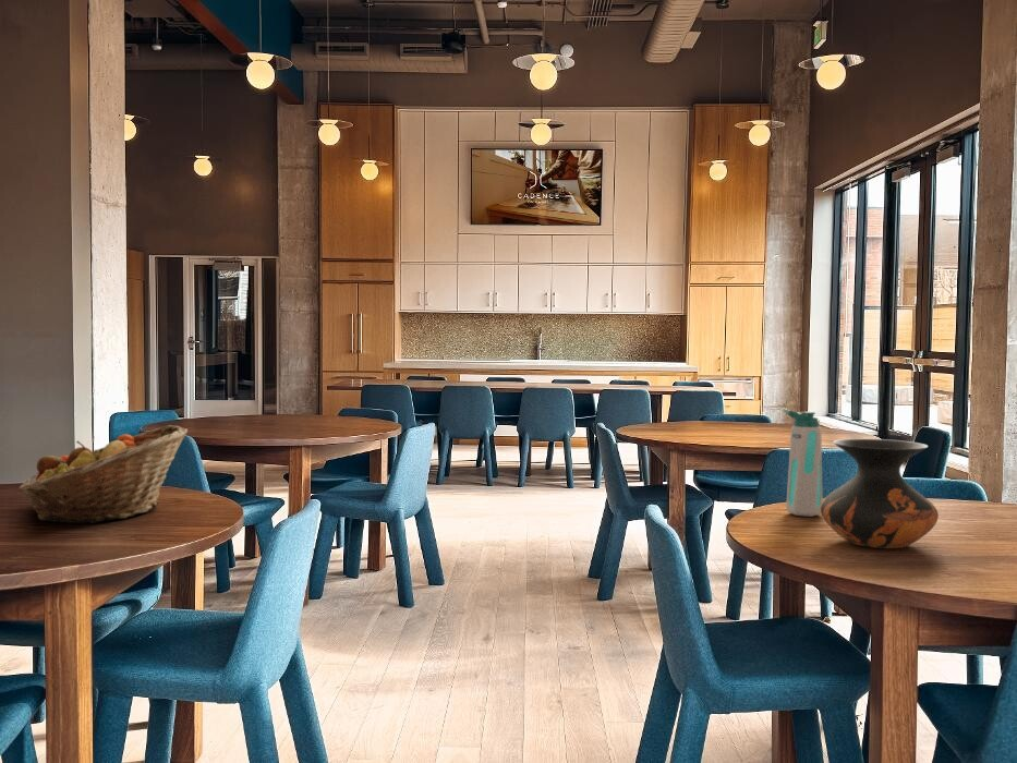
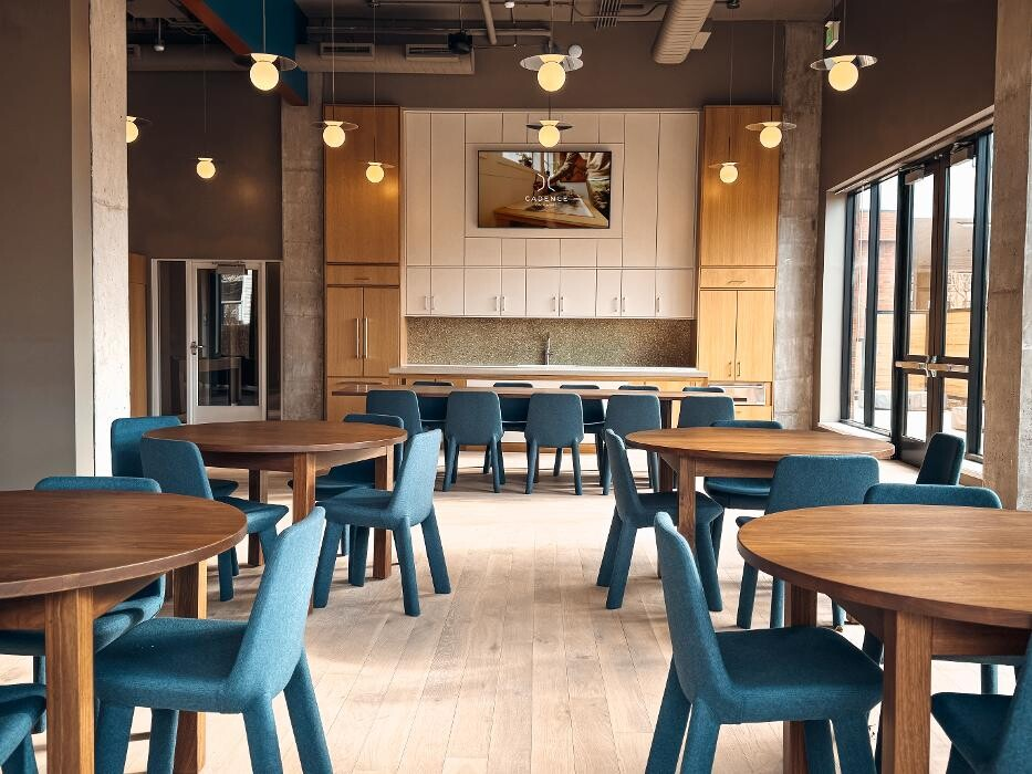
- water bottle (802, 462)
- vase (877, 493)
- fruit basket (106, 470)
